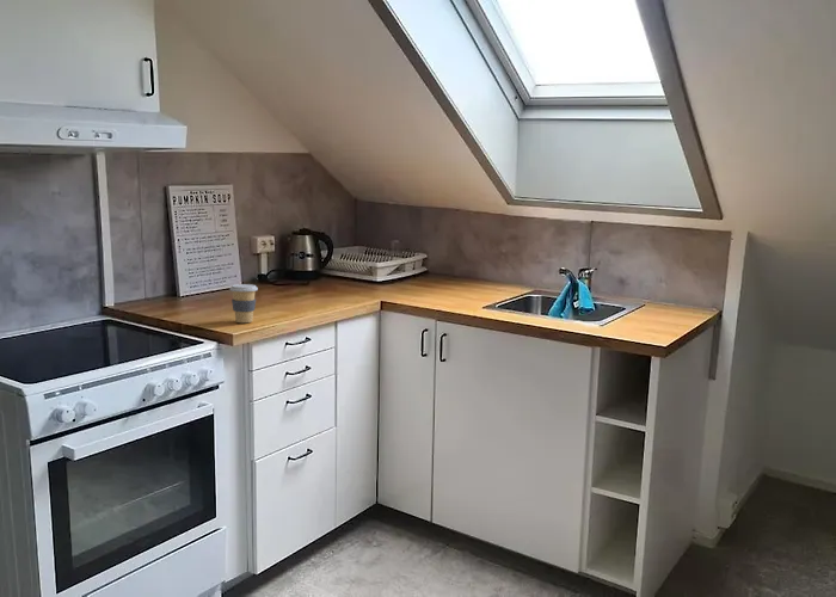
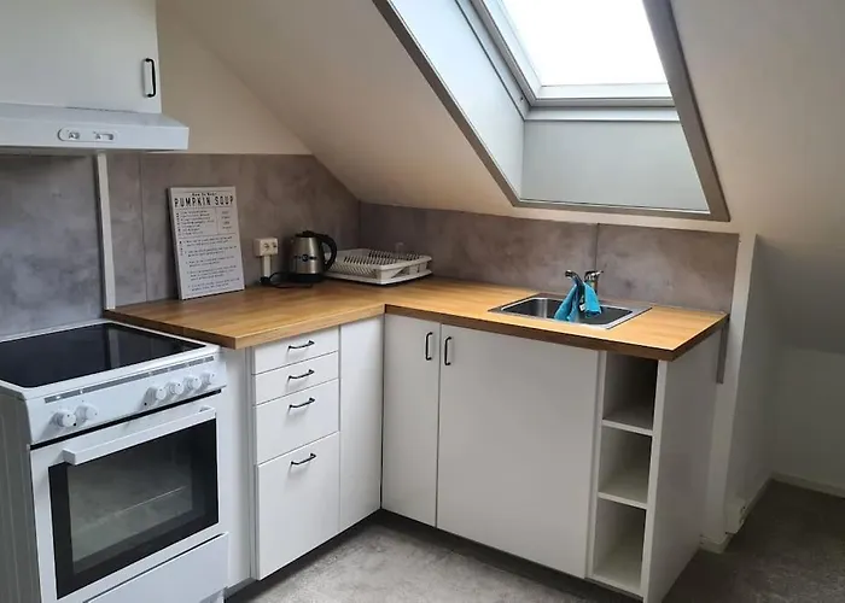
- coffee cup (244, 303)
